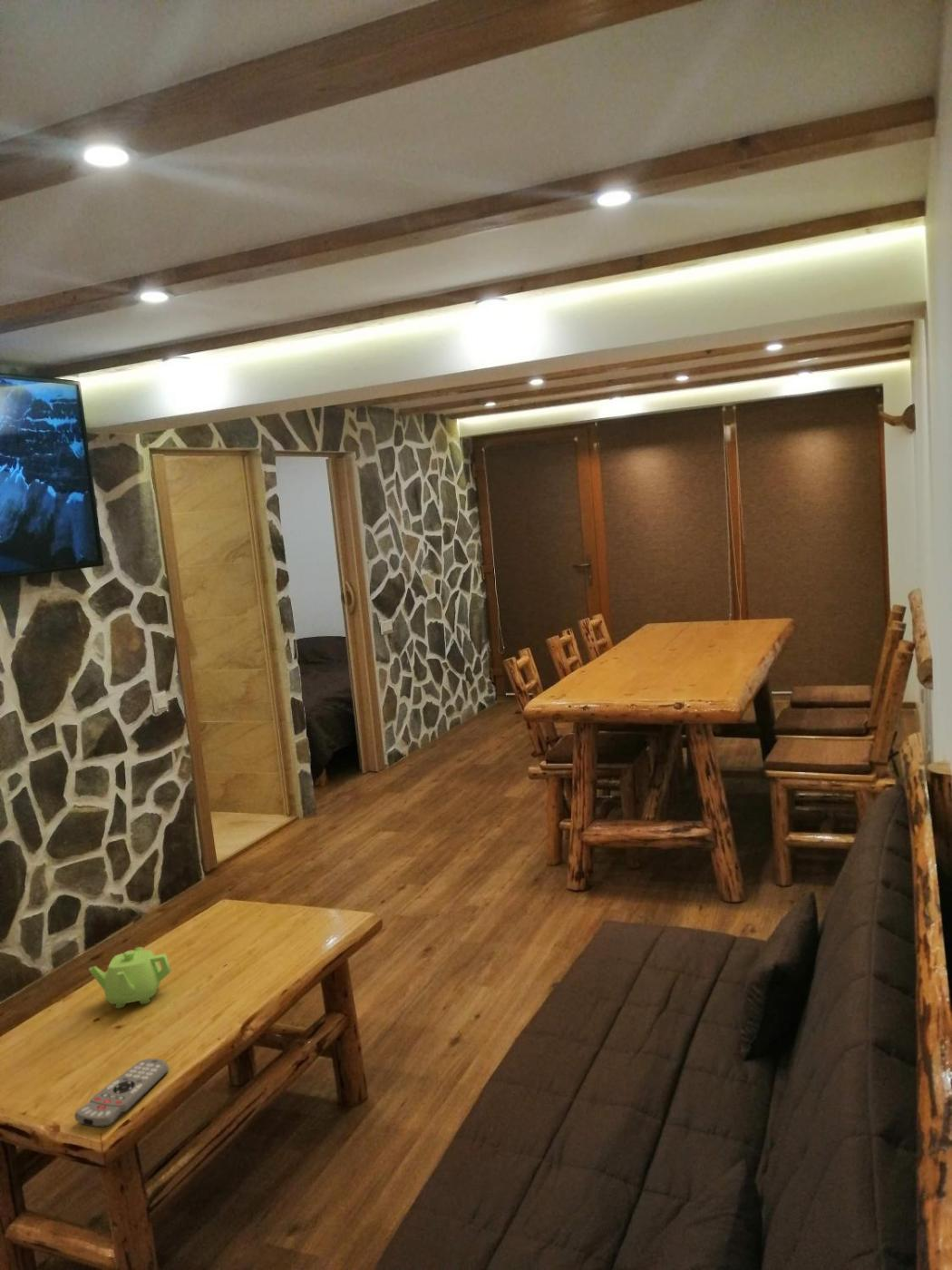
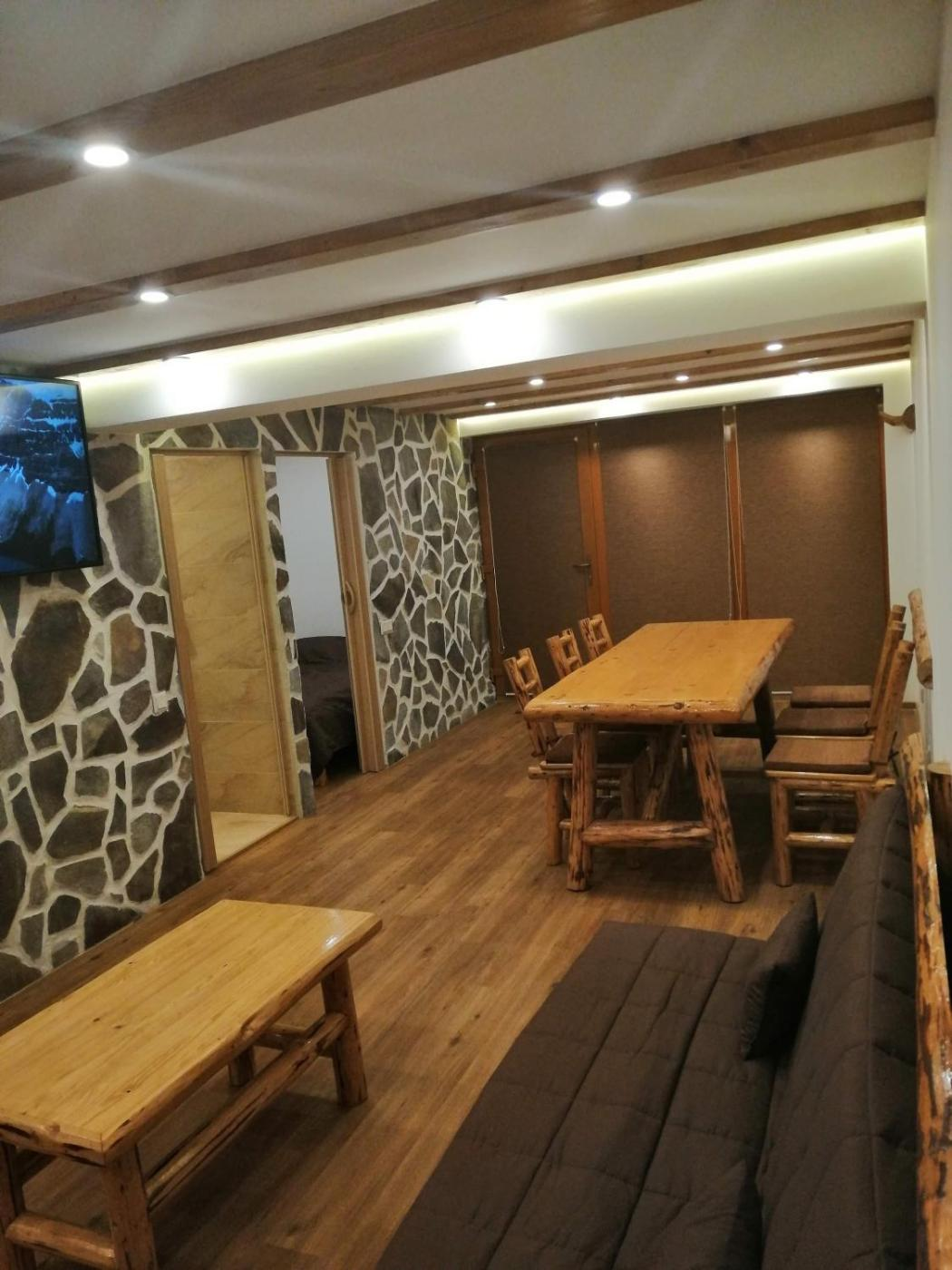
- remote control (125, 1090)
- teapot (131, 975)
